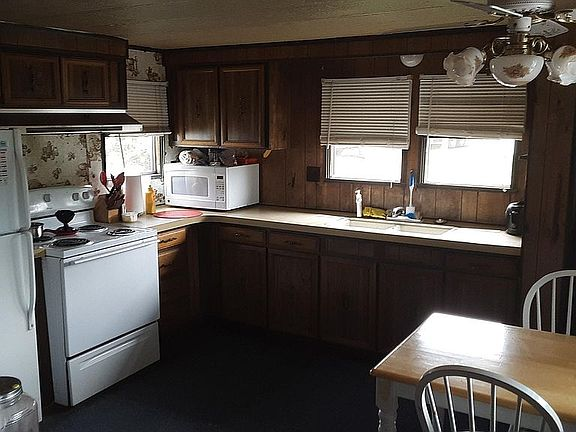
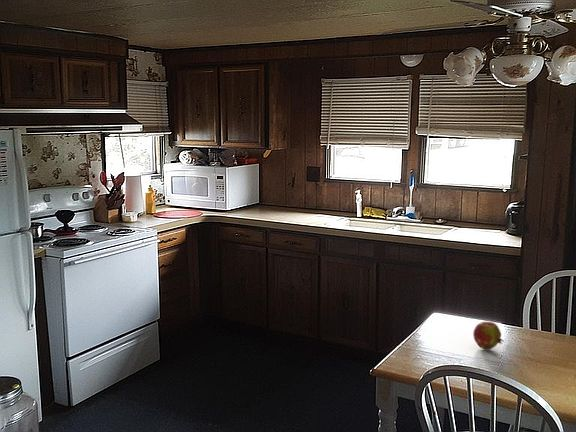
+ fruit (489, 336)
